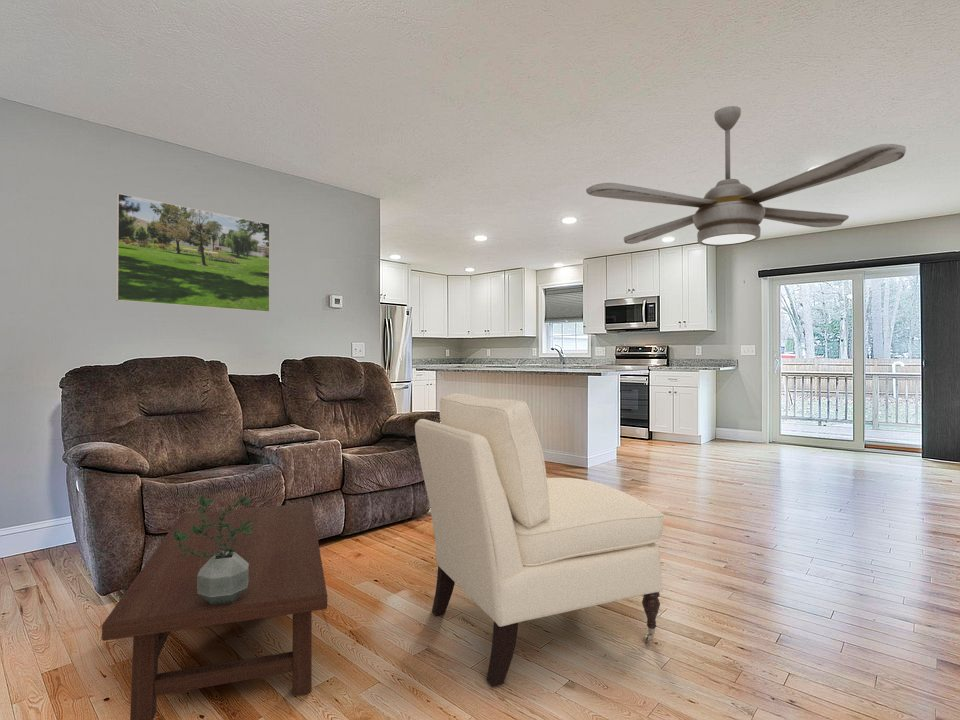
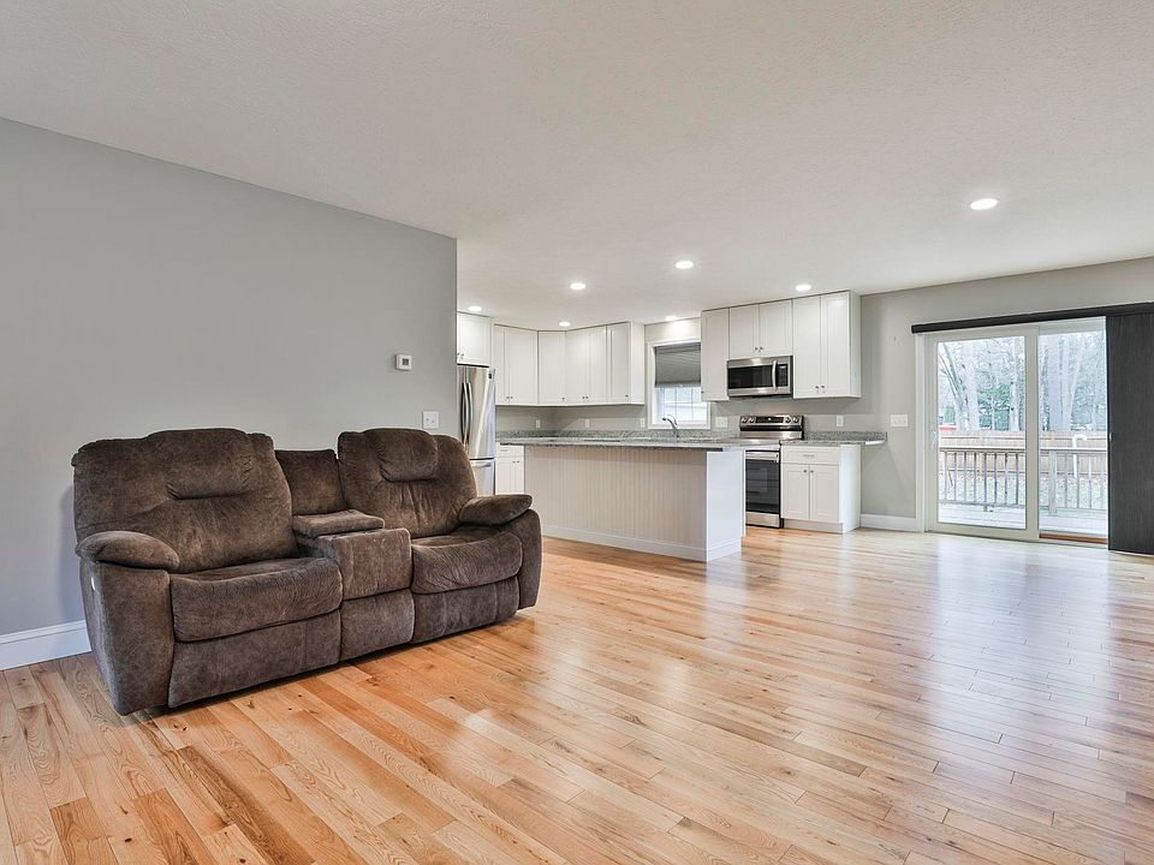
- potted plant (217, 544)
- ceiling fan (727, 175)
- coffee table (240, 595)
- chair (534, 510)
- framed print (200, 258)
